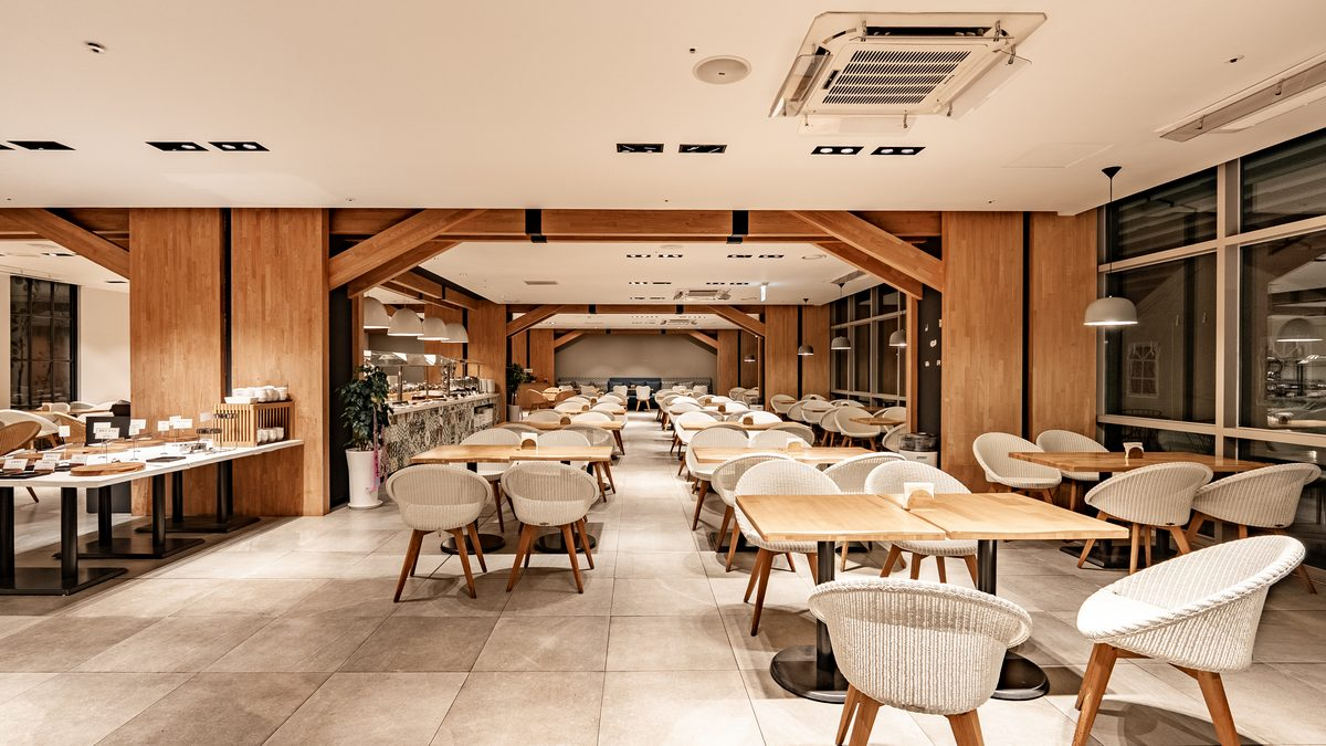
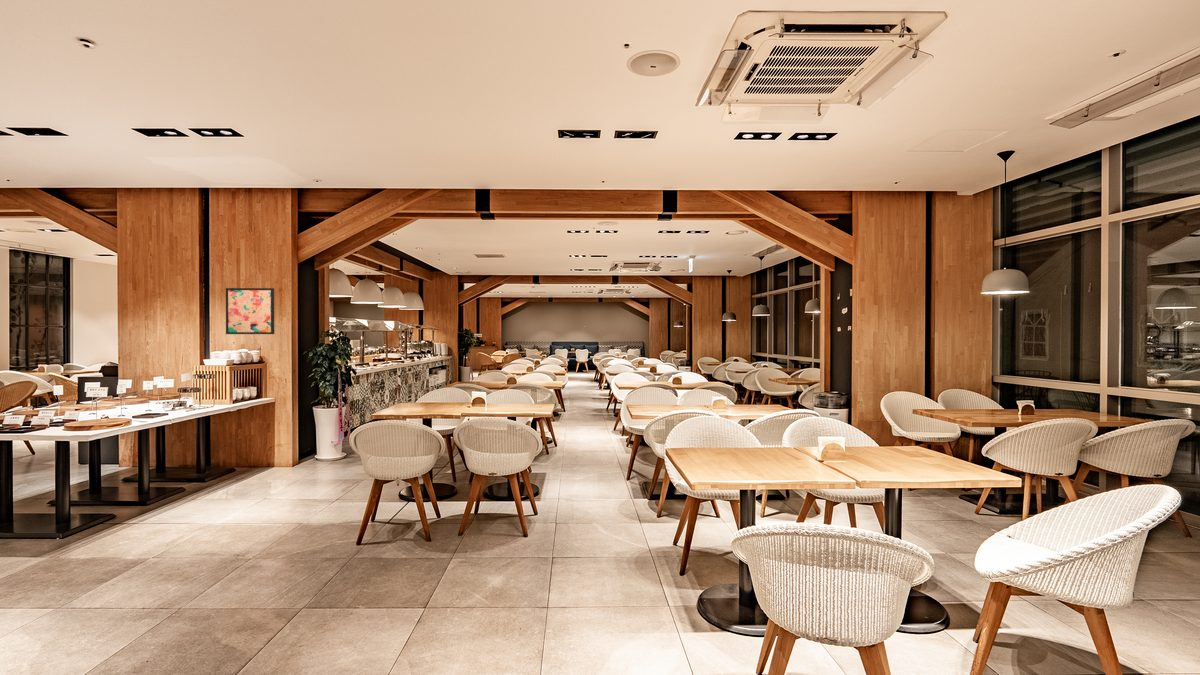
+ wall art (250, 311)
